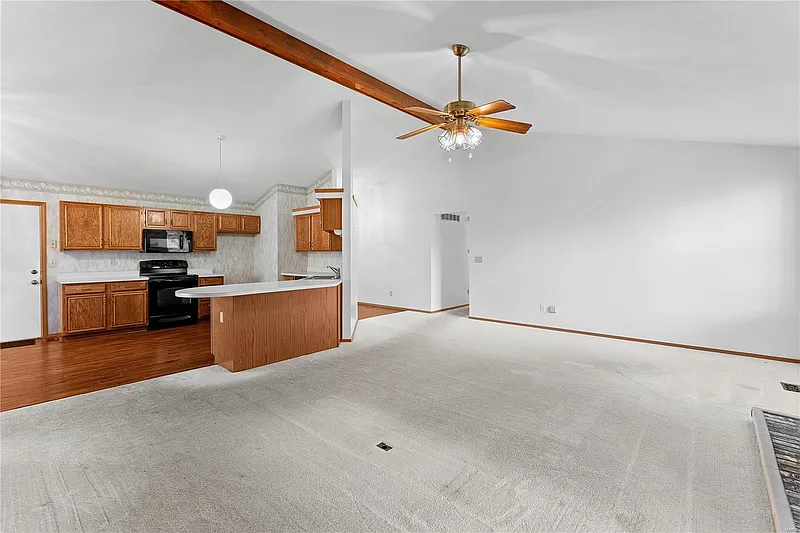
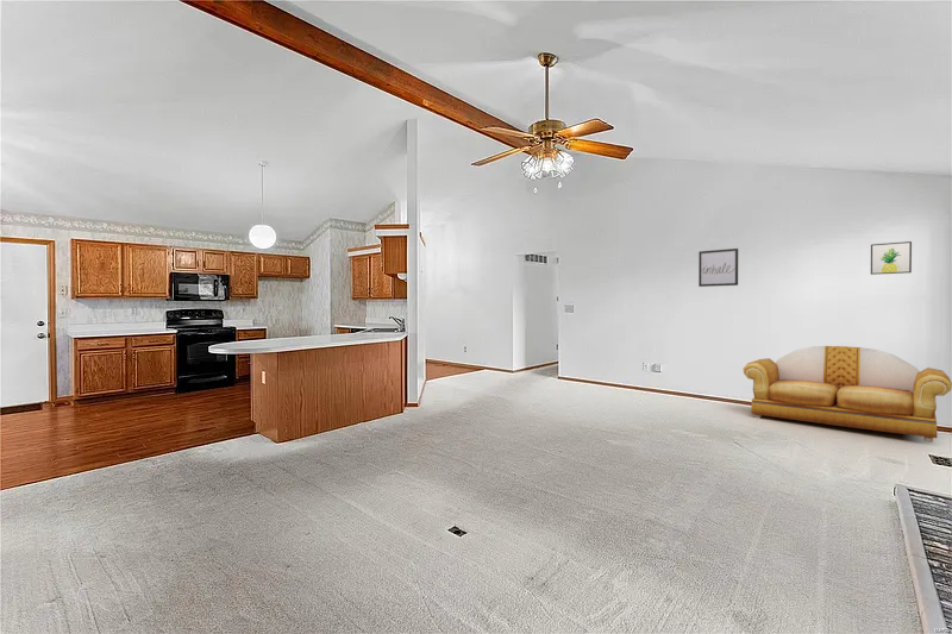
+ sofa (838, 385)
+ wall art (890, 258)
+ wall art (718, 268)
